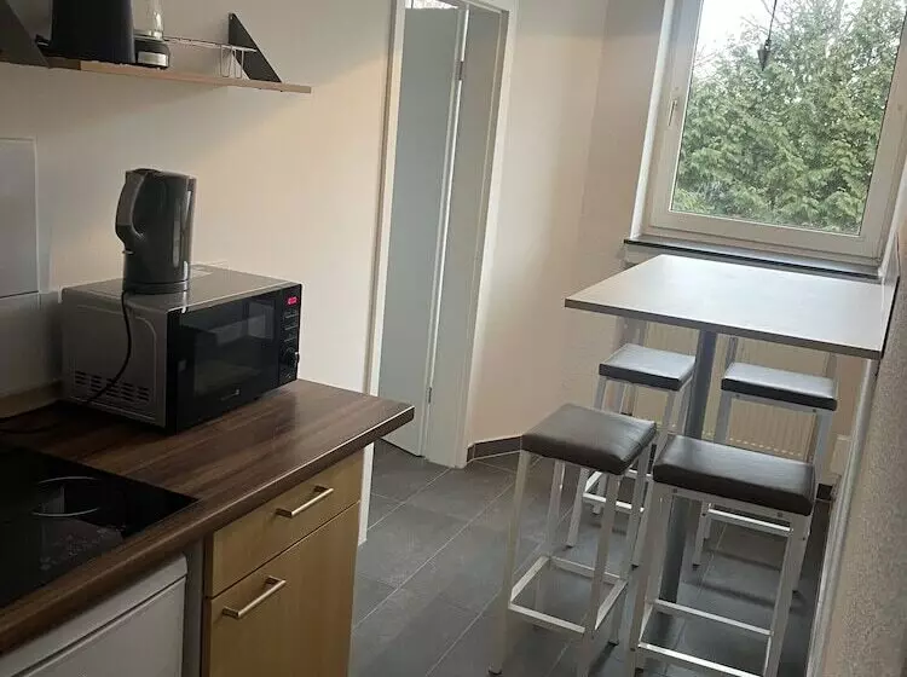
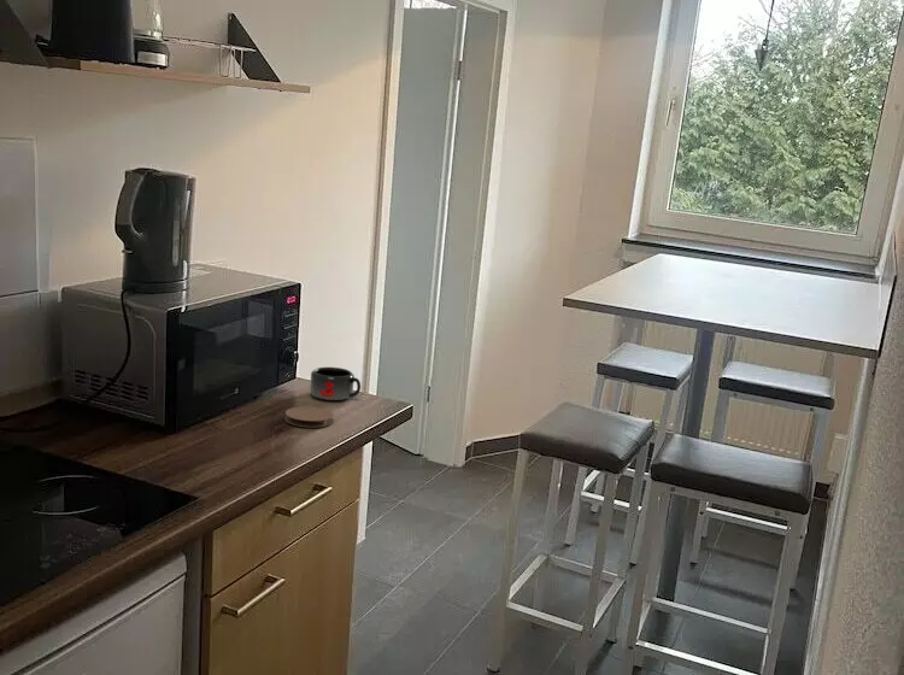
+ mug (336, 383)
+ coaster (309, 416)
